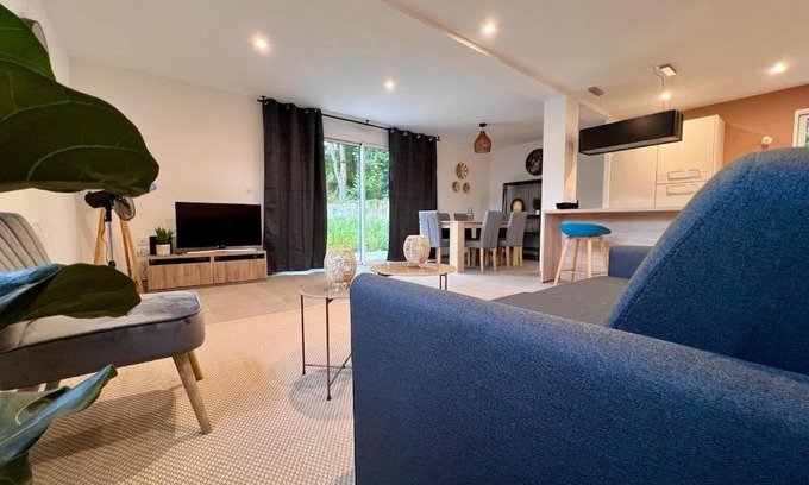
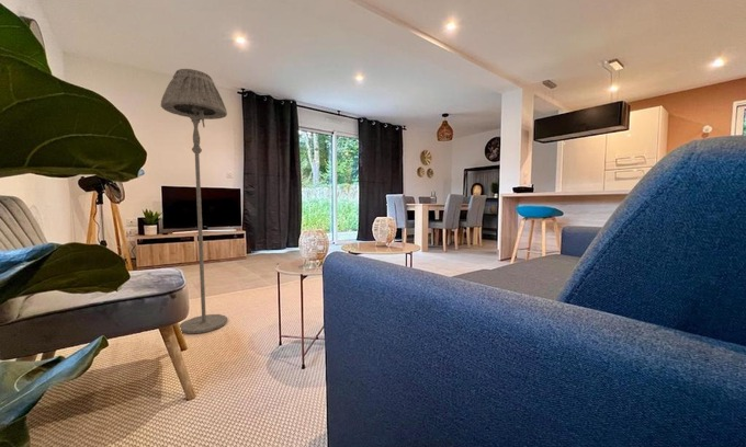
+ floor lamp (199, 203)
